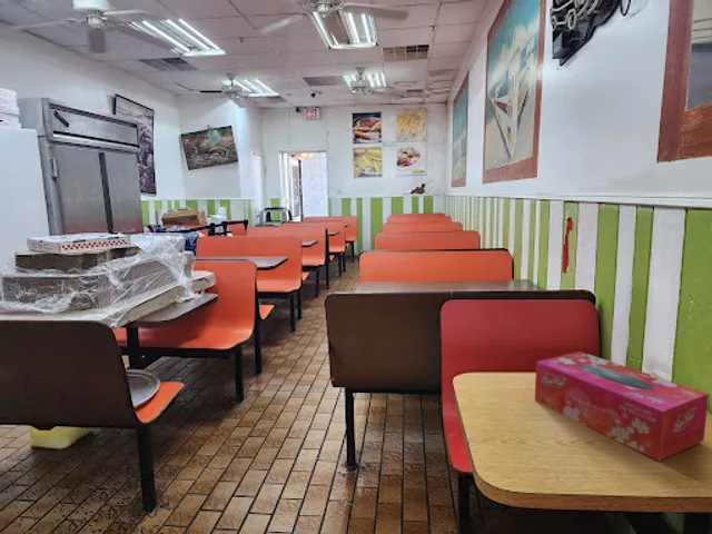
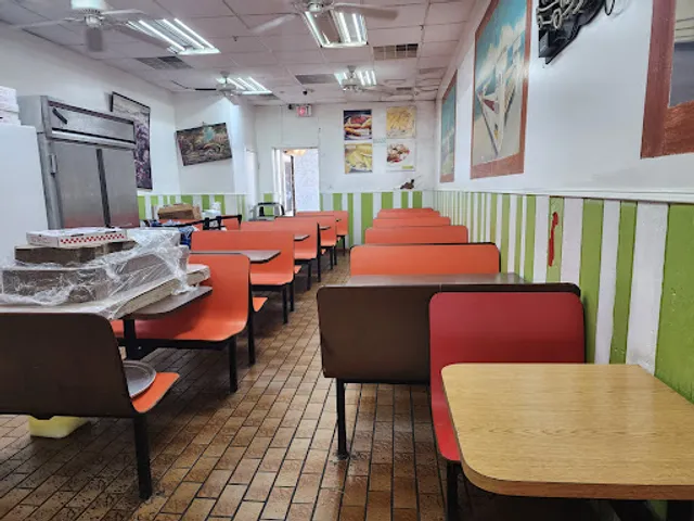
- tissue box (612, 397)
